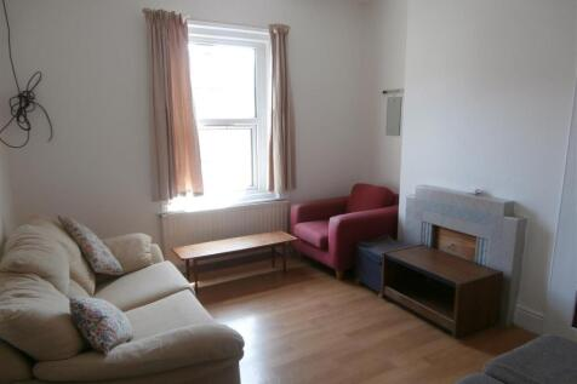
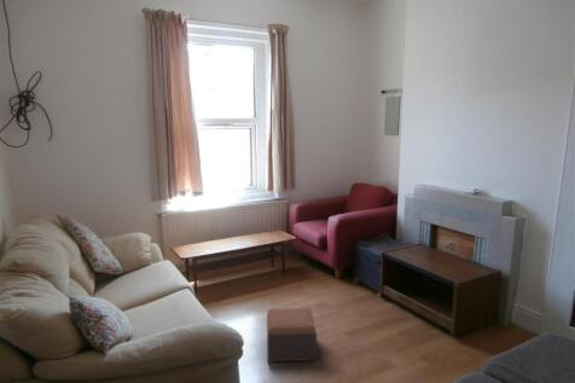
+ footstool (290, 332)
